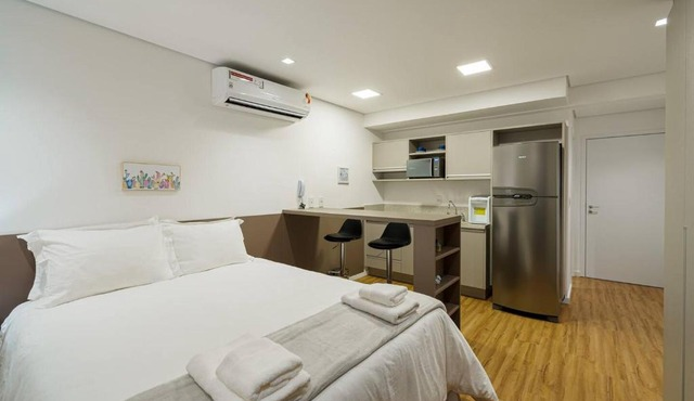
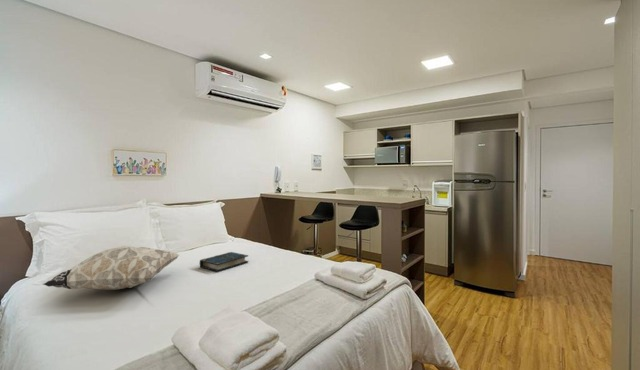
+ decorative pillow (122, 267)
+ book (224, 260)
